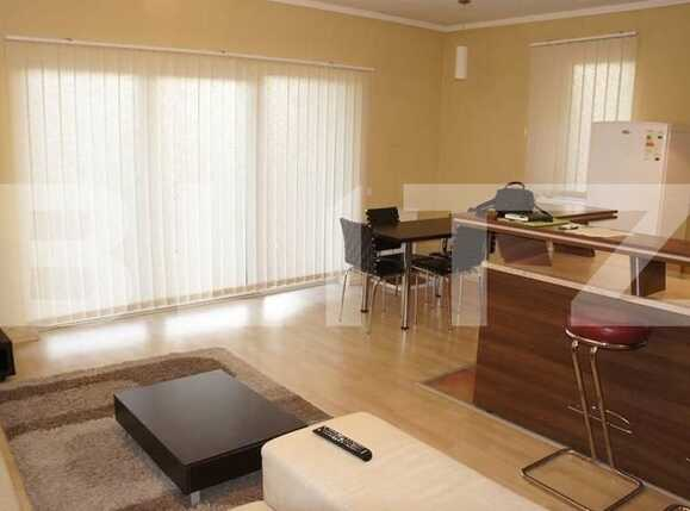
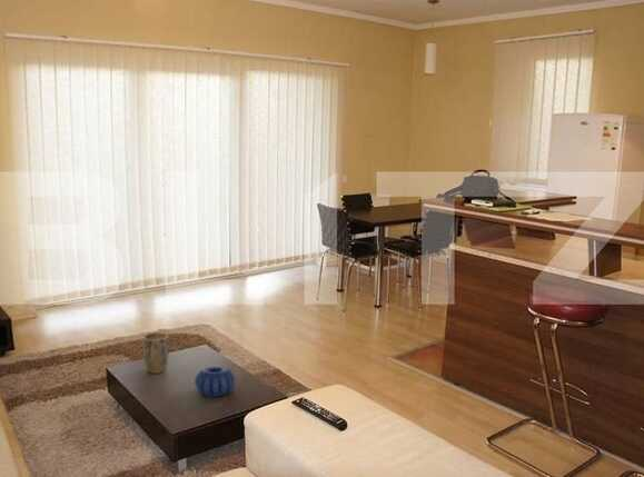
+ plant pot (156, 352)
+ decorative bowl (215, 380)
